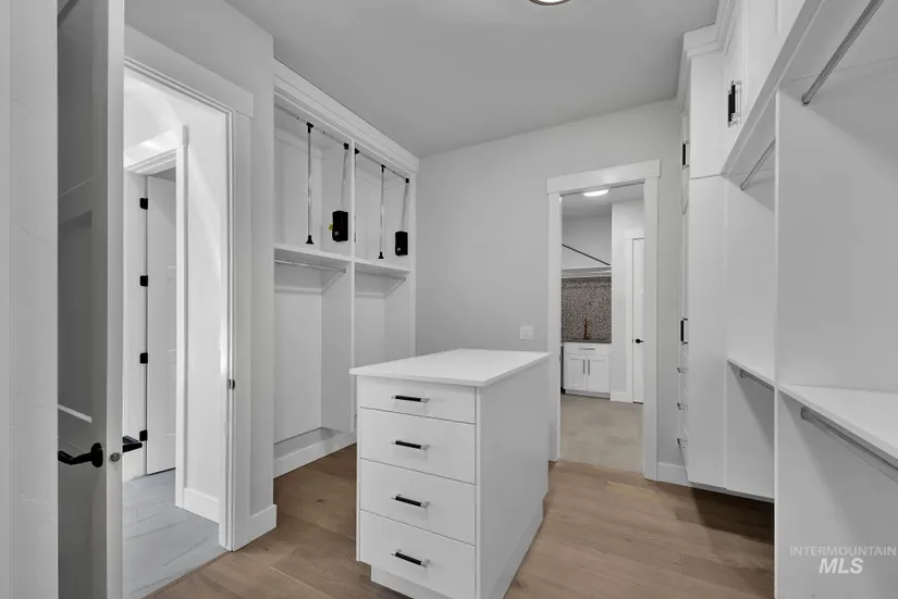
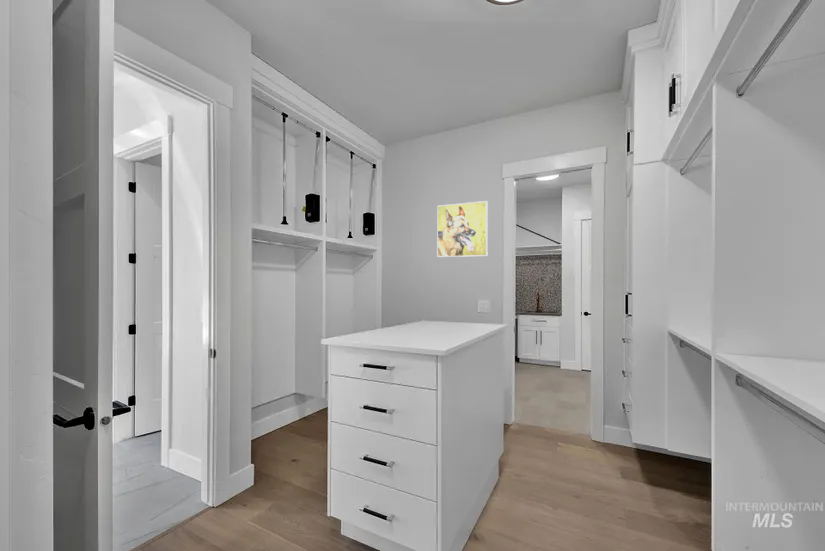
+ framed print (461, 230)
